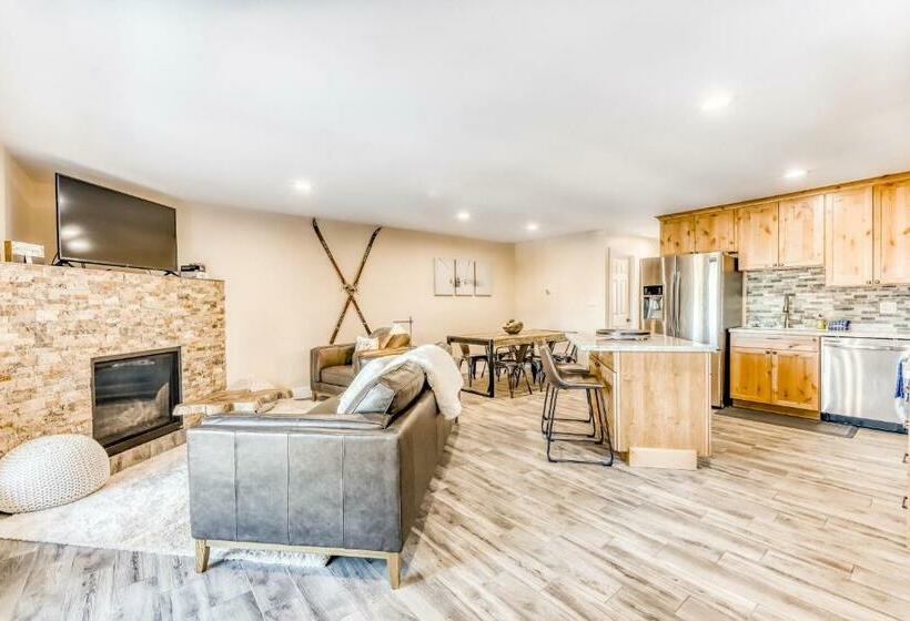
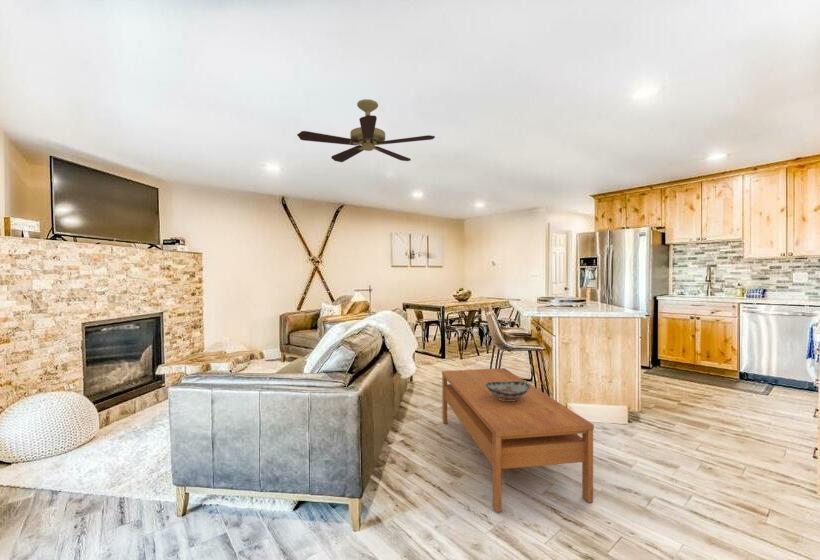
+ decorative bowl (507, 391)
+ ceiling fan (366, 124)
+ coffee table (501, 422)
